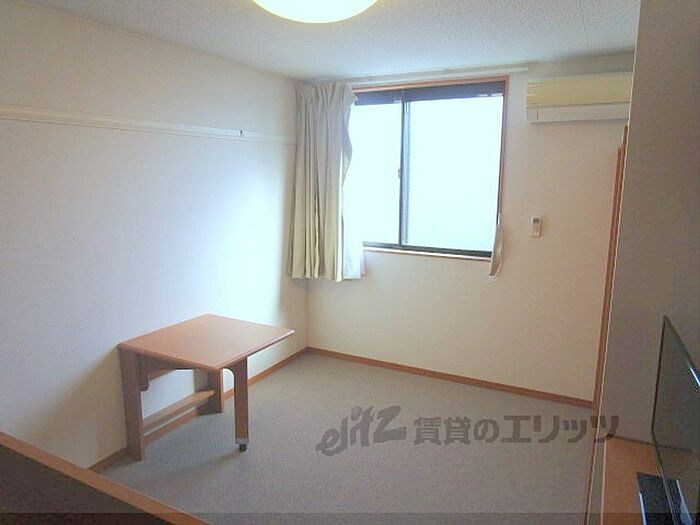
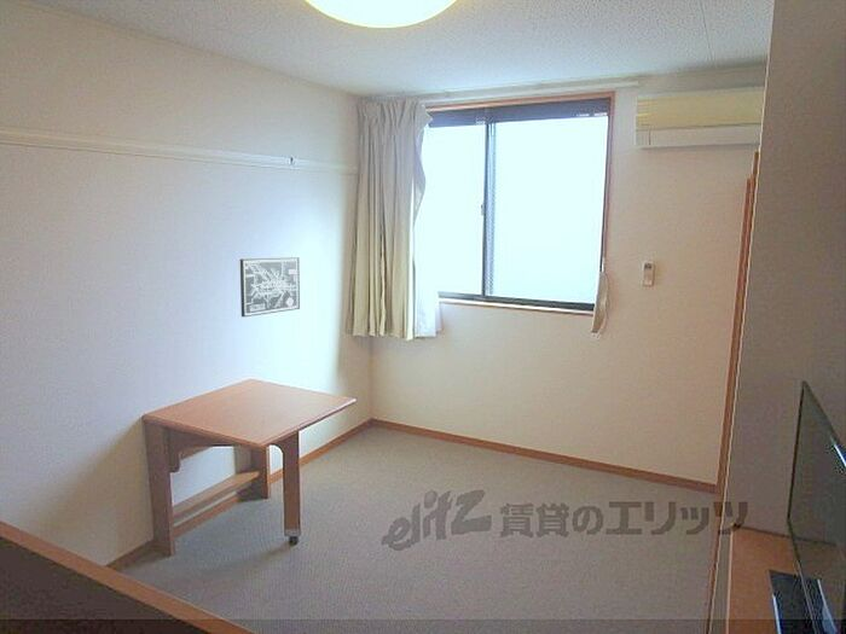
+ wall art (271, 285)
